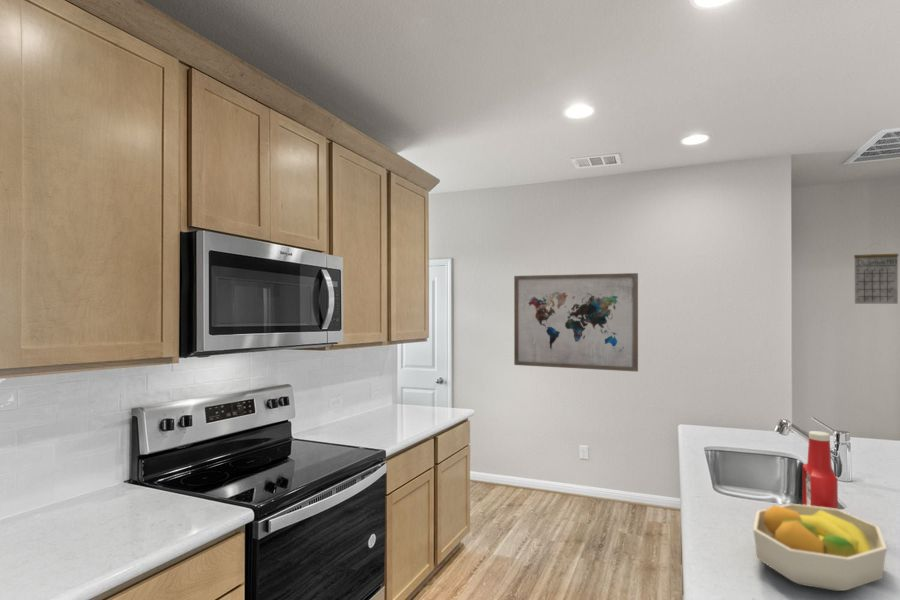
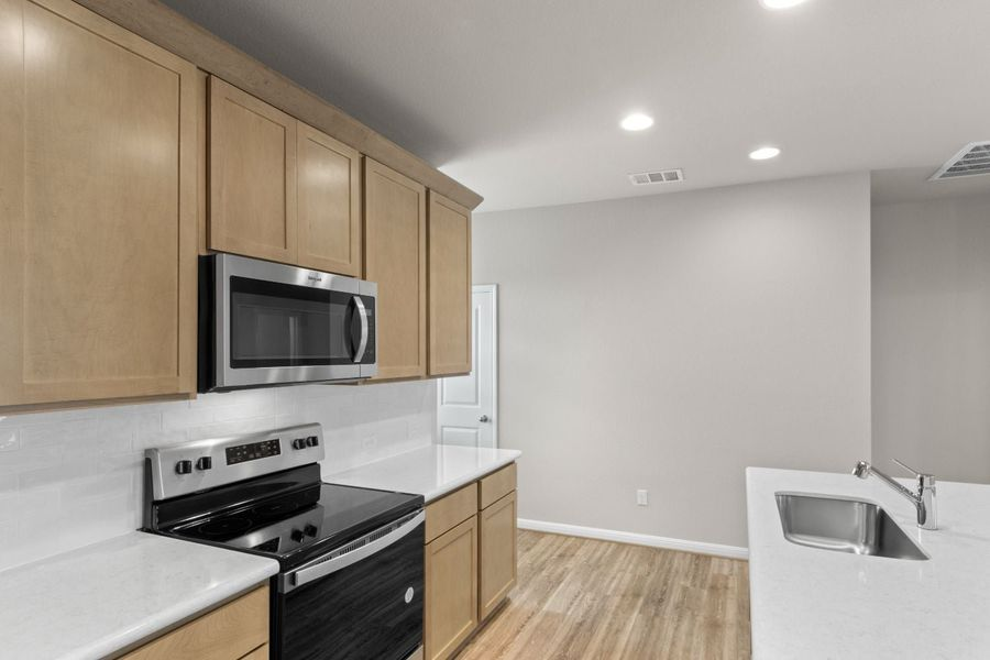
- wall art (573, 321)
- calendar (875, 273)
- fruit bowl (816, 538)
- soap bottle (819, 476)
